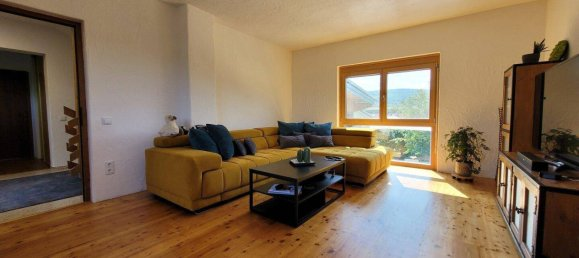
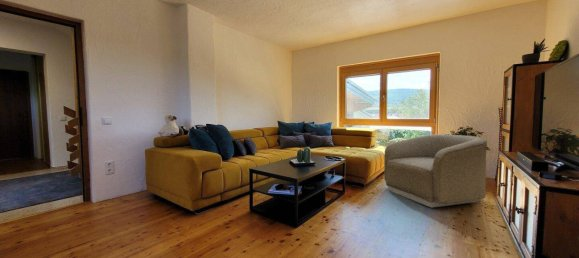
+ armchair (432, 165)
